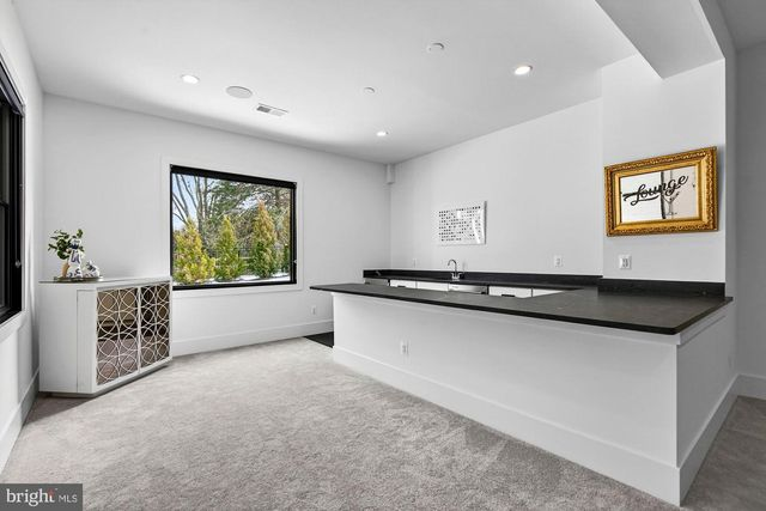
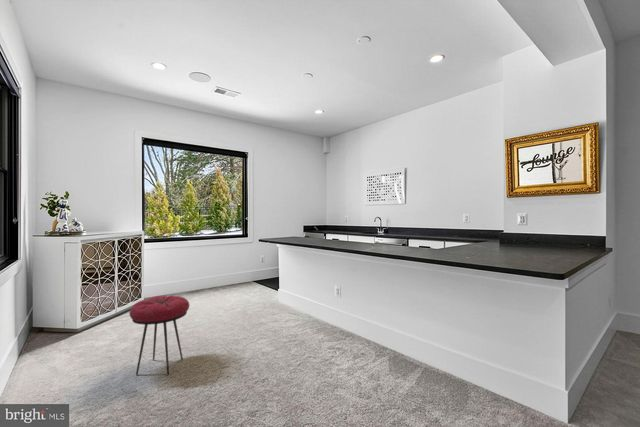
+ stool (164, 333)
